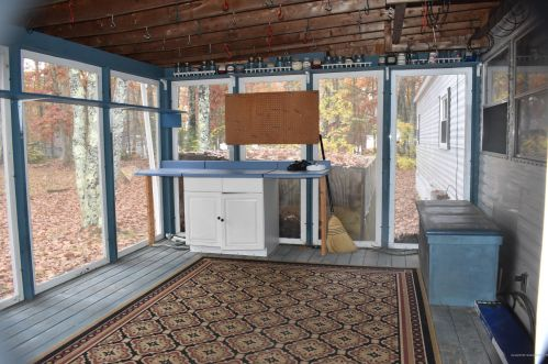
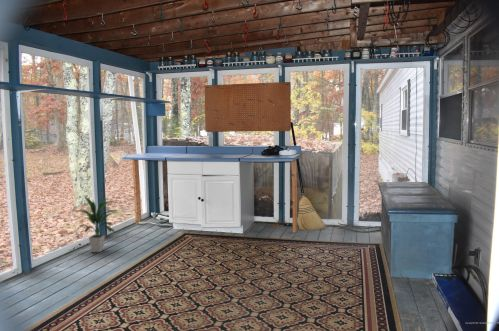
+ indoor plant (98, 222)
